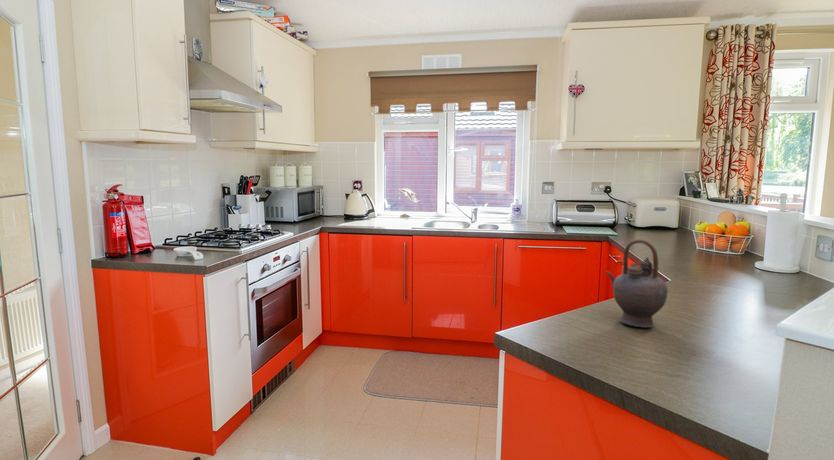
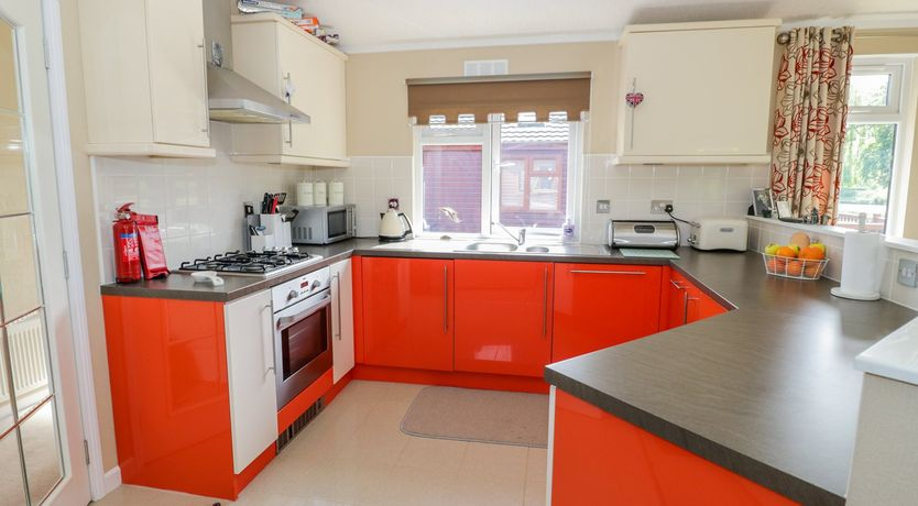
- teapot (634, 281)
